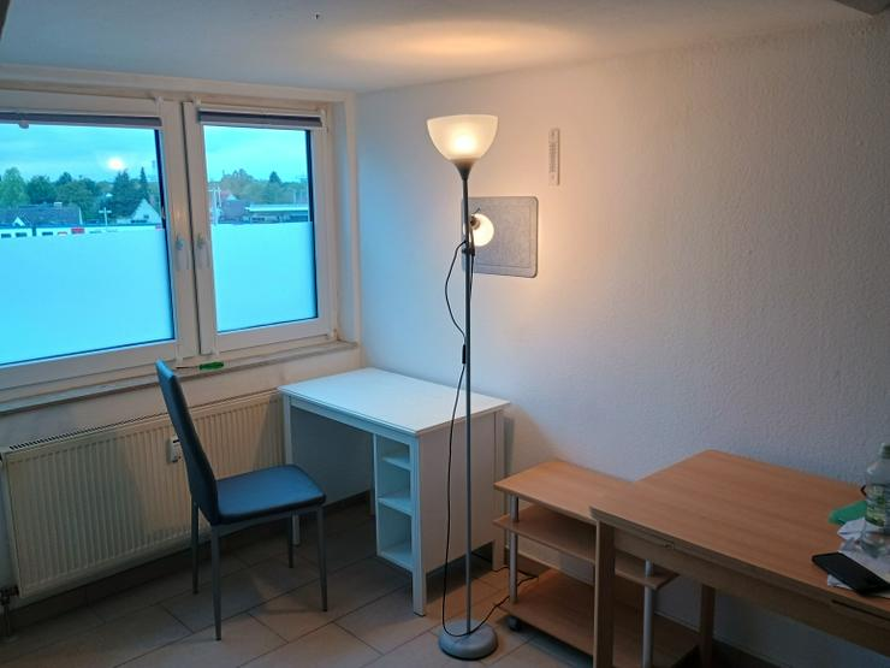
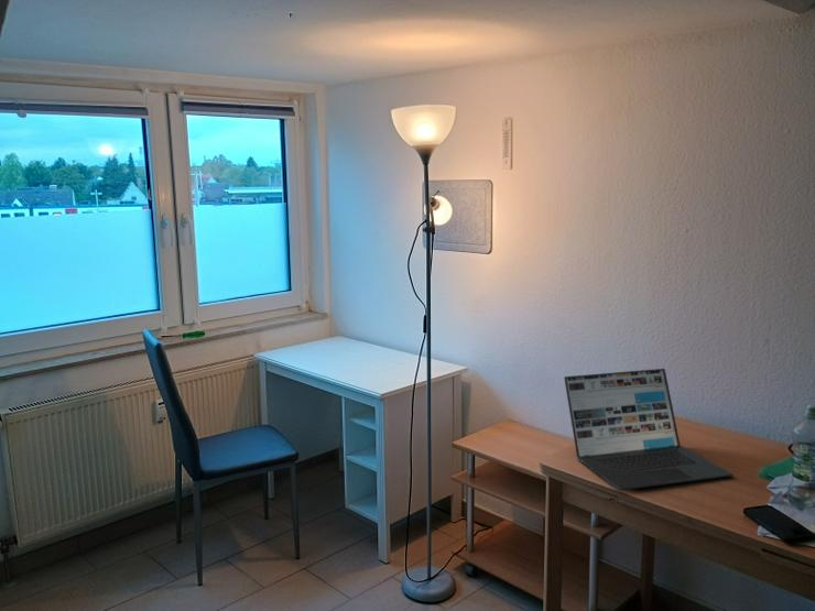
+ laptop (644, 424)
